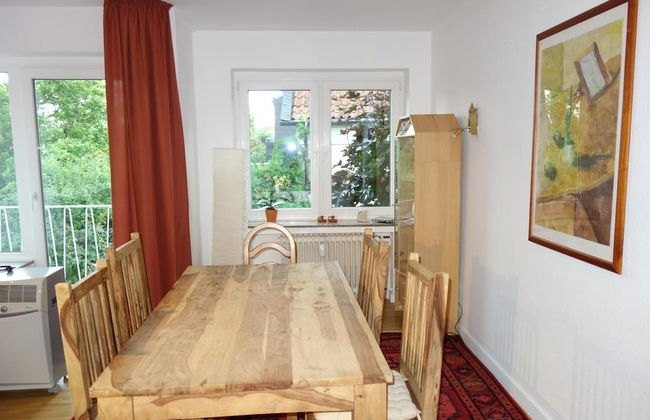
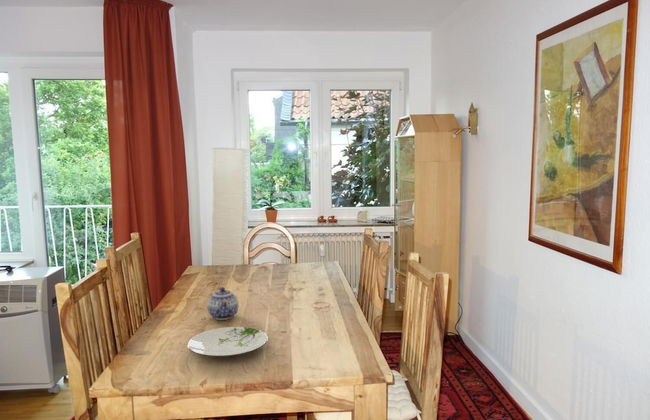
+ plate (228, 345)
+ teapot (223, 302)
